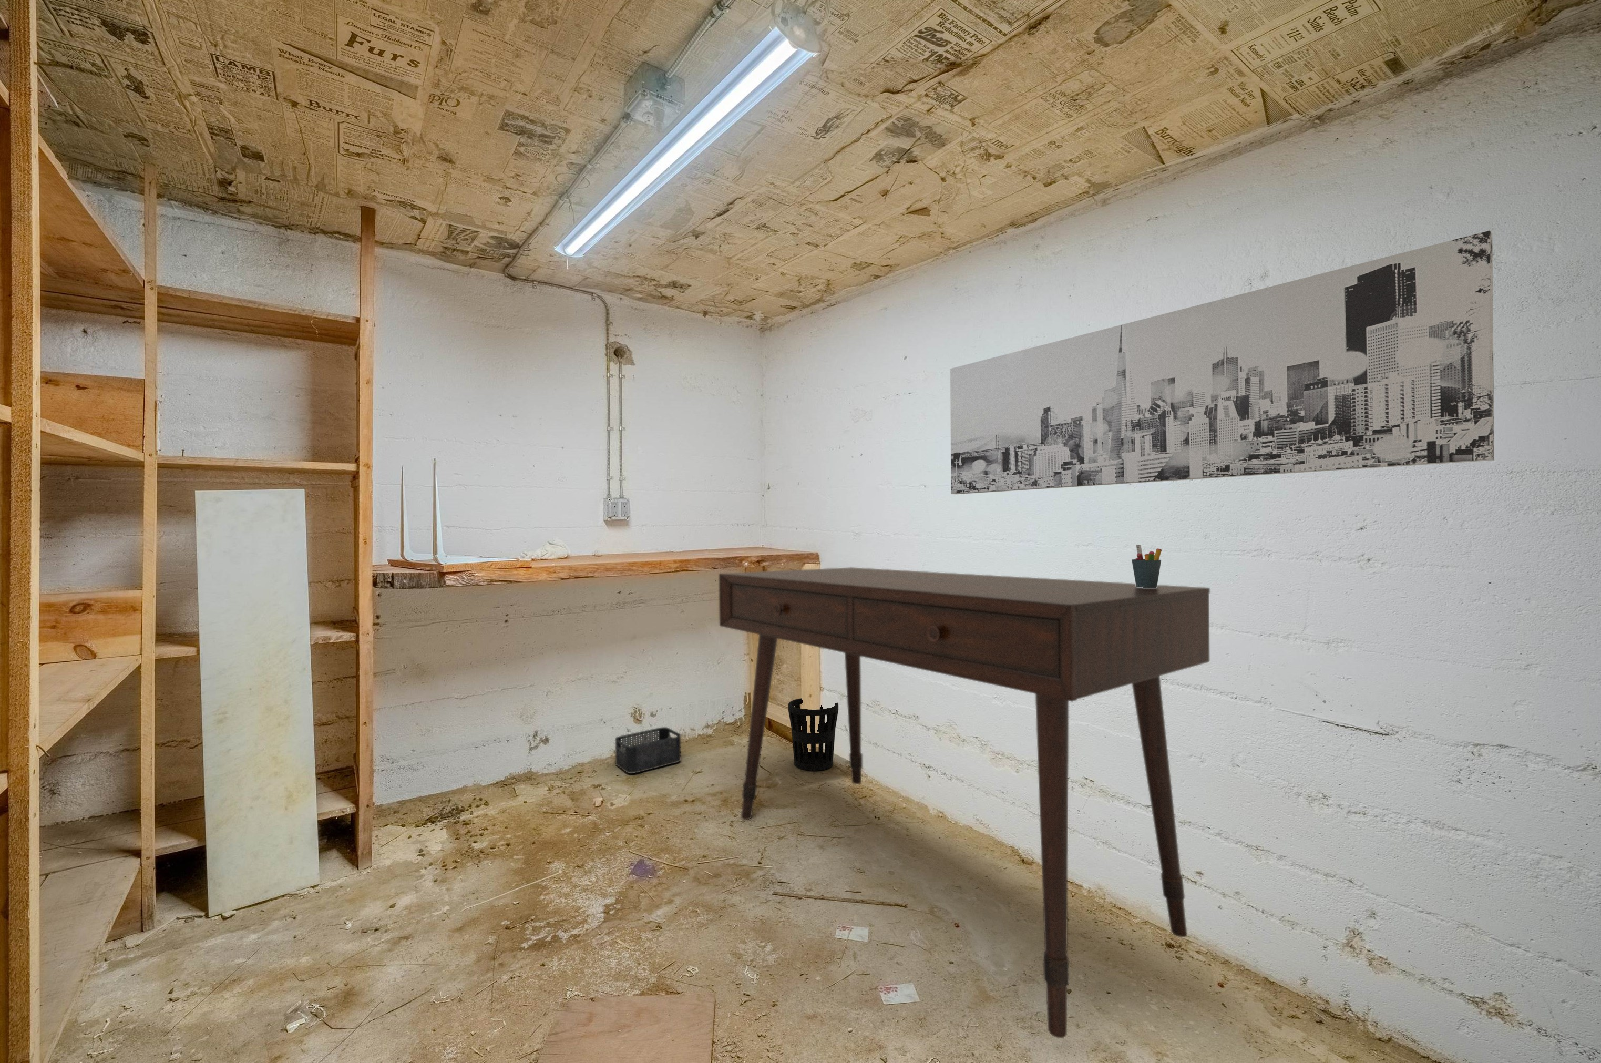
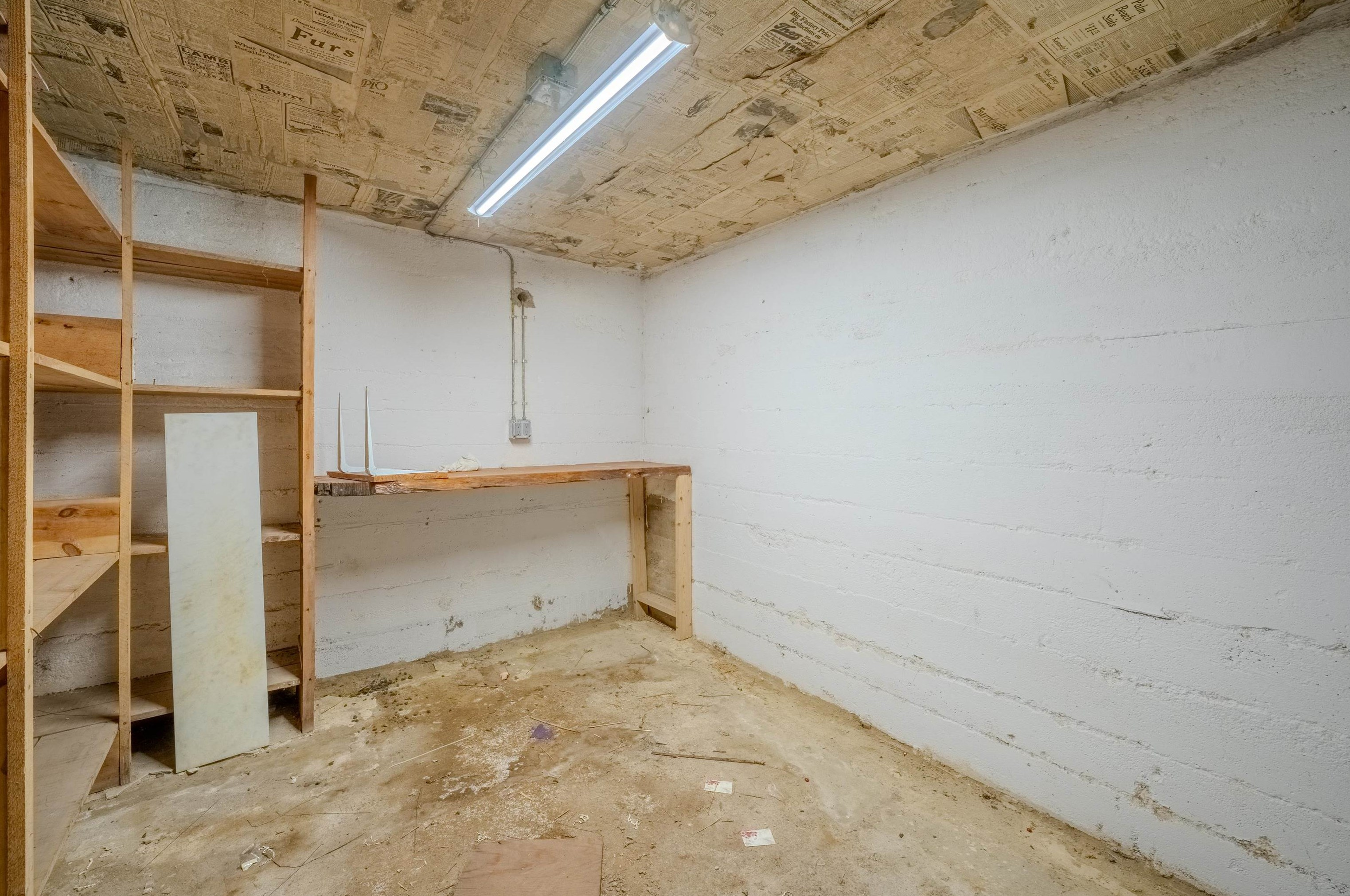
- desk (935, 671)
- pen holder (1147, 565)
- storage bin (648, 749)
- wastebasket (814, 733)
- wall art (1144, 401)
